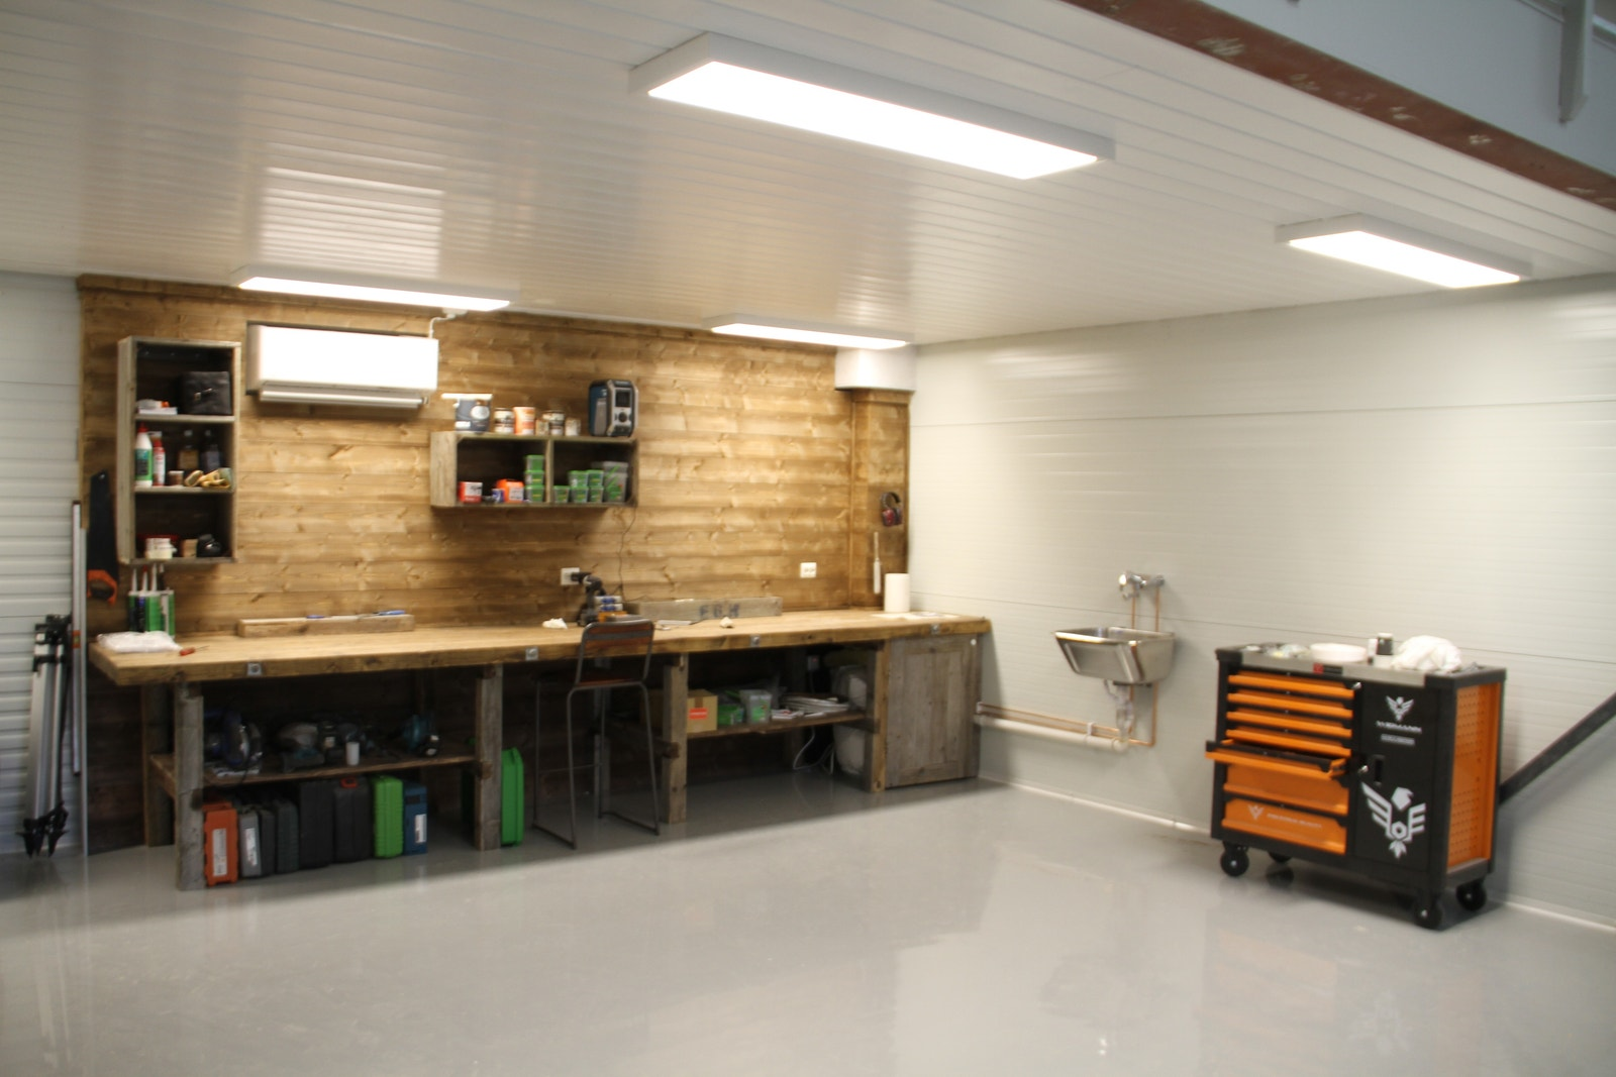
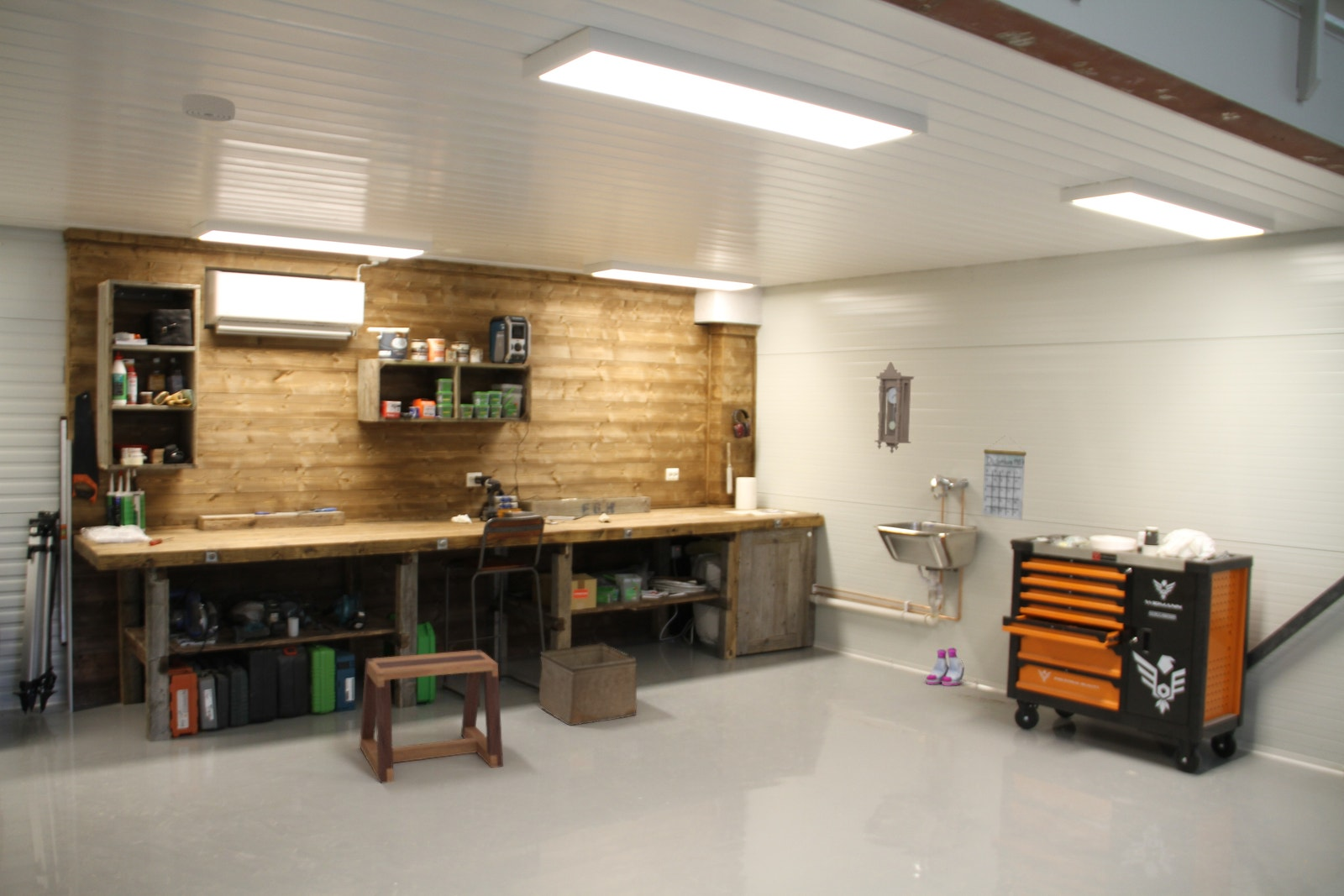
+ stool (463, 710)
+ pendulum clock (894, 407)
+ storage bin (587, 683)
+ calendar (1003, 476)
+ smoke detector (208, 107)
+ boots (945, 665)
